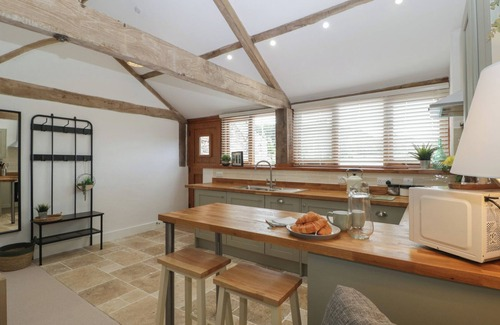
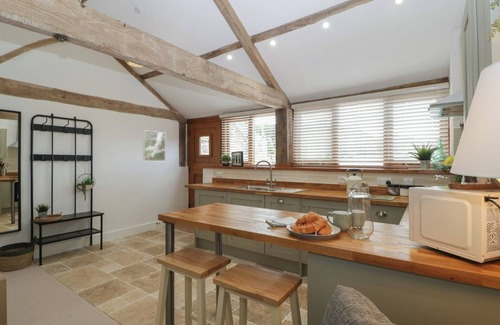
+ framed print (154, 146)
